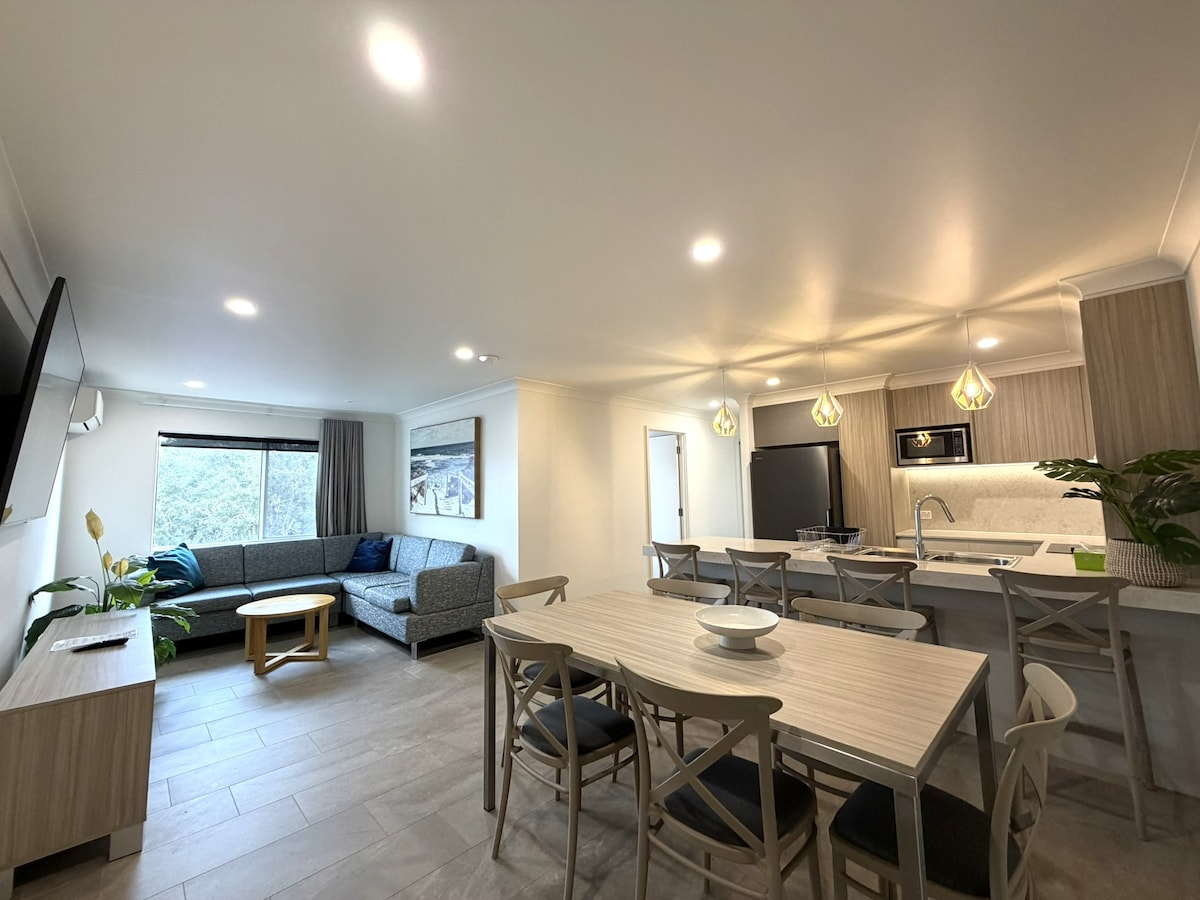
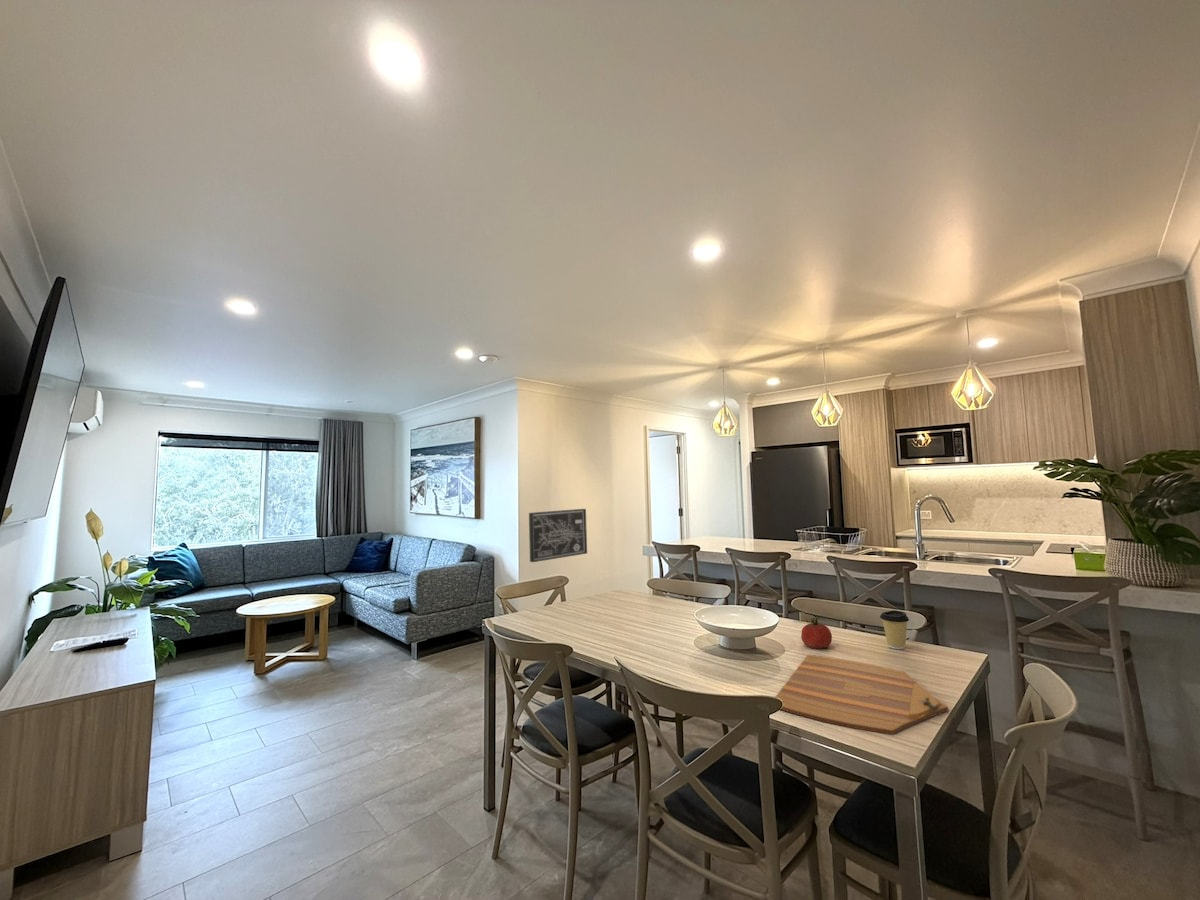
+ fruit (815, 631)
+ cutting board (863, 689)
+ coffee cup (895, 629)
+ wall art (559, 534)
